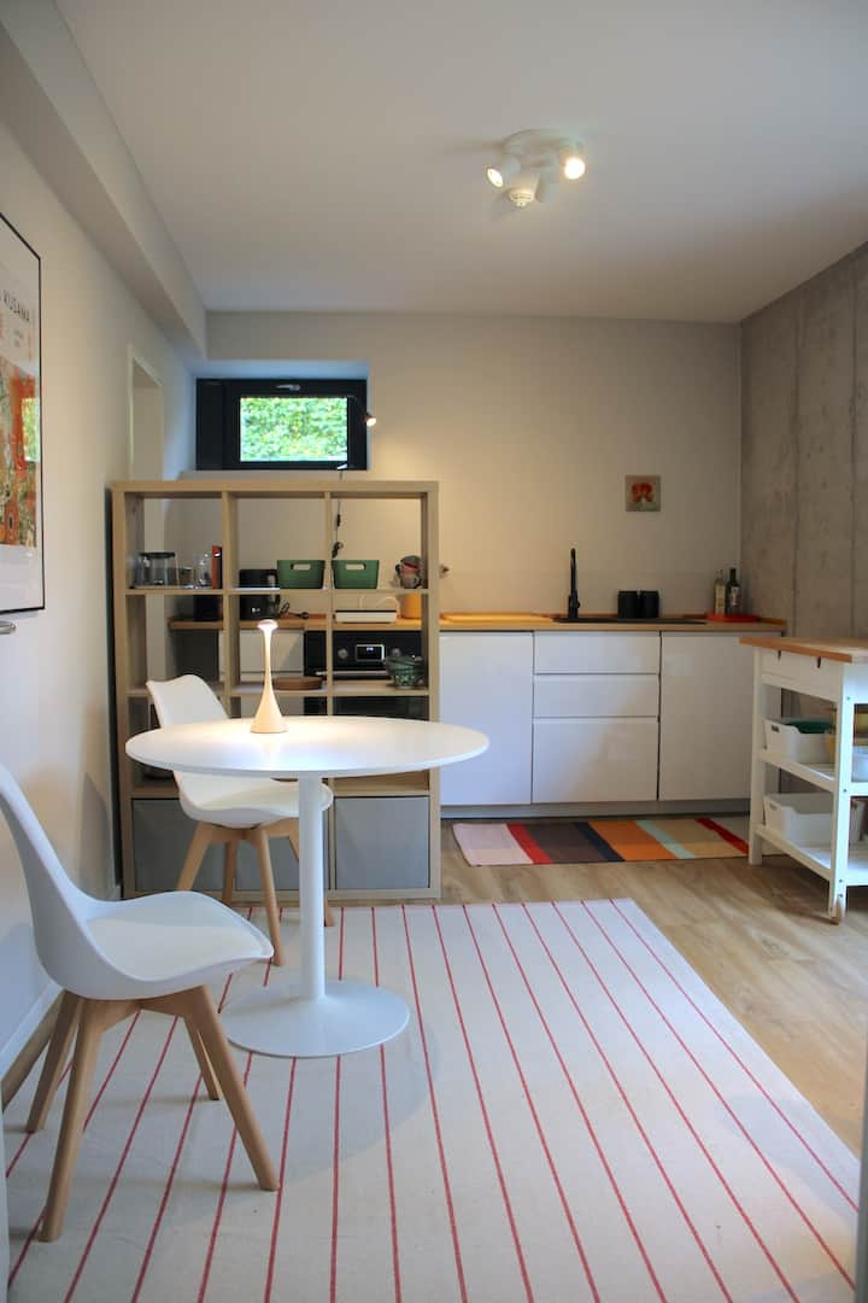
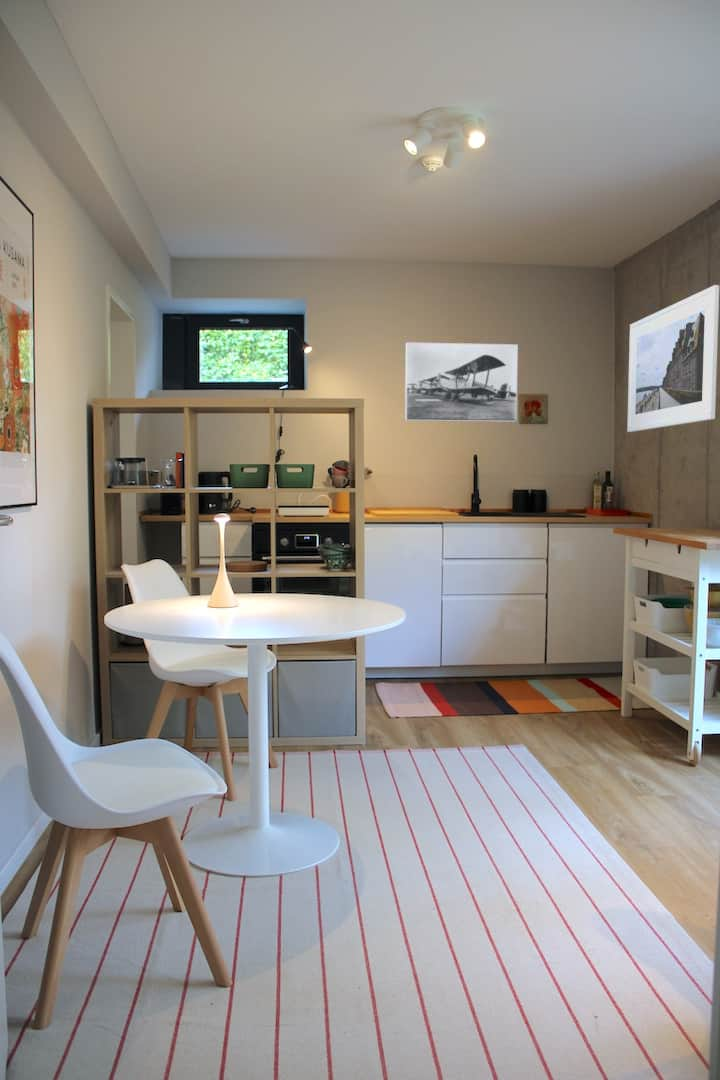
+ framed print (461, 382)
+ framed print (668, 366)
